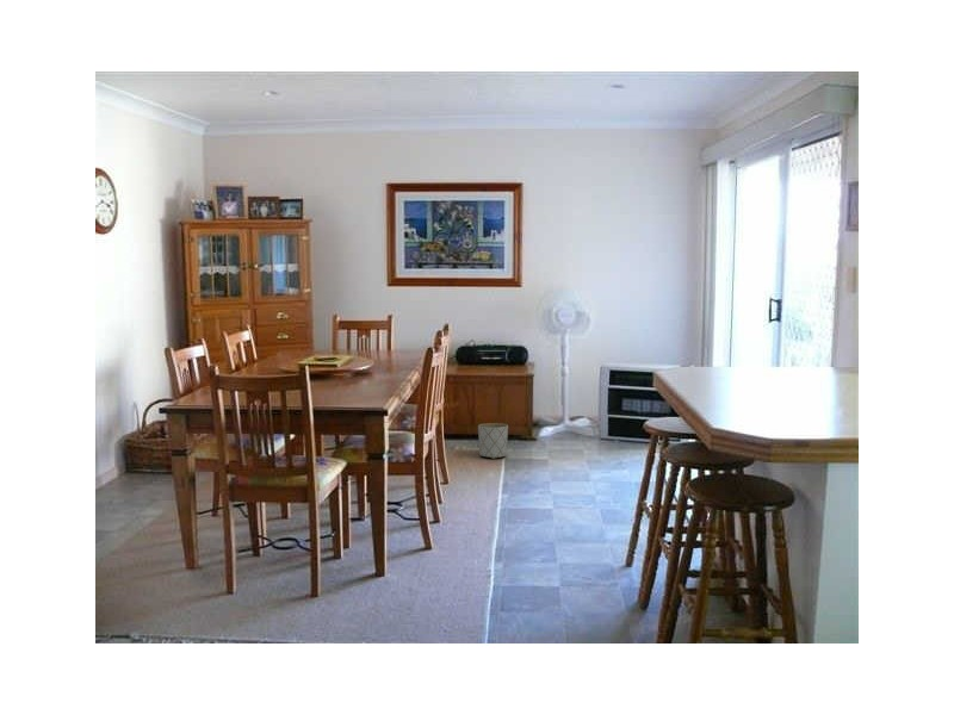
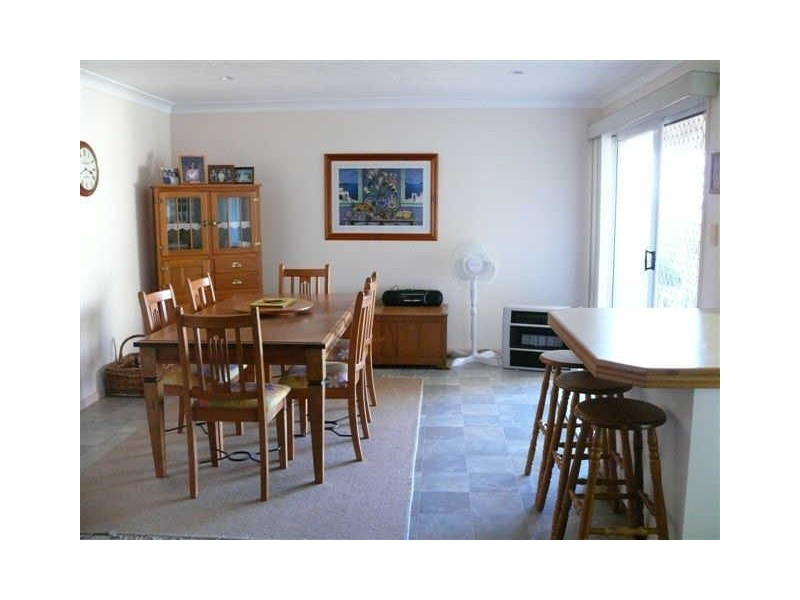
- planter (493, 440)
